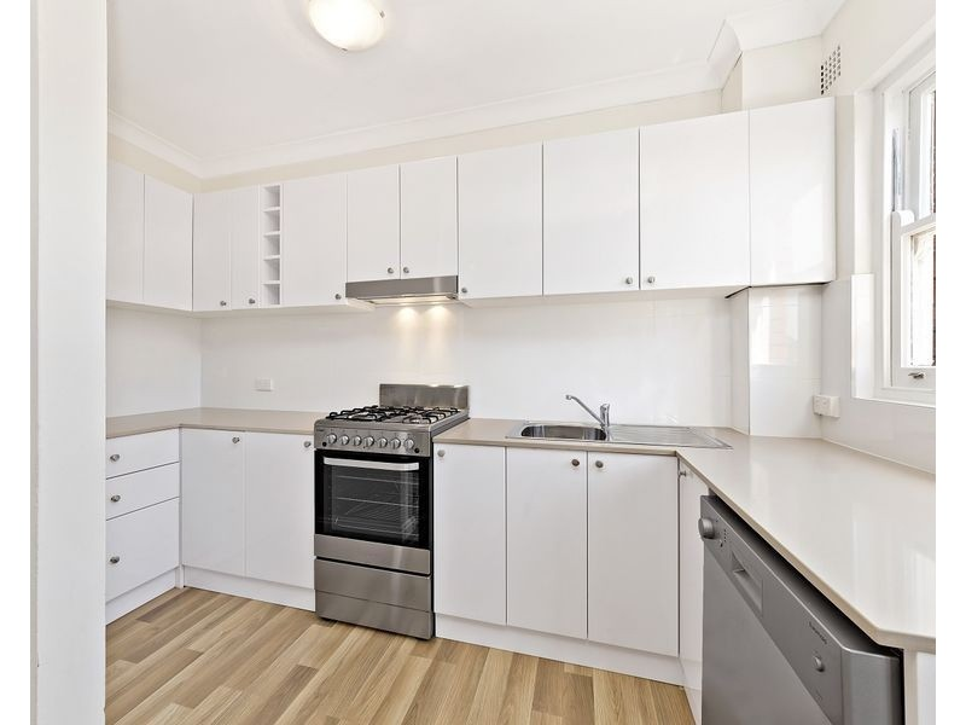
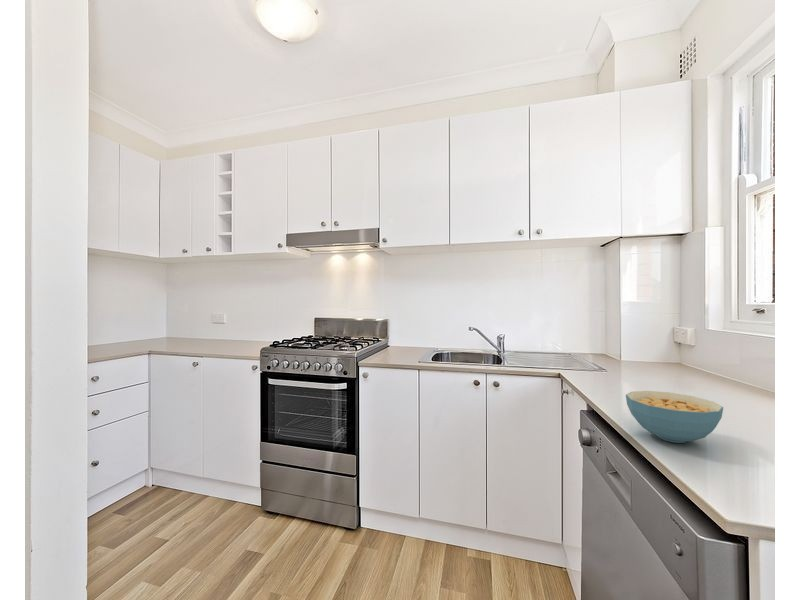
+ cereal bowl (671, 419)
